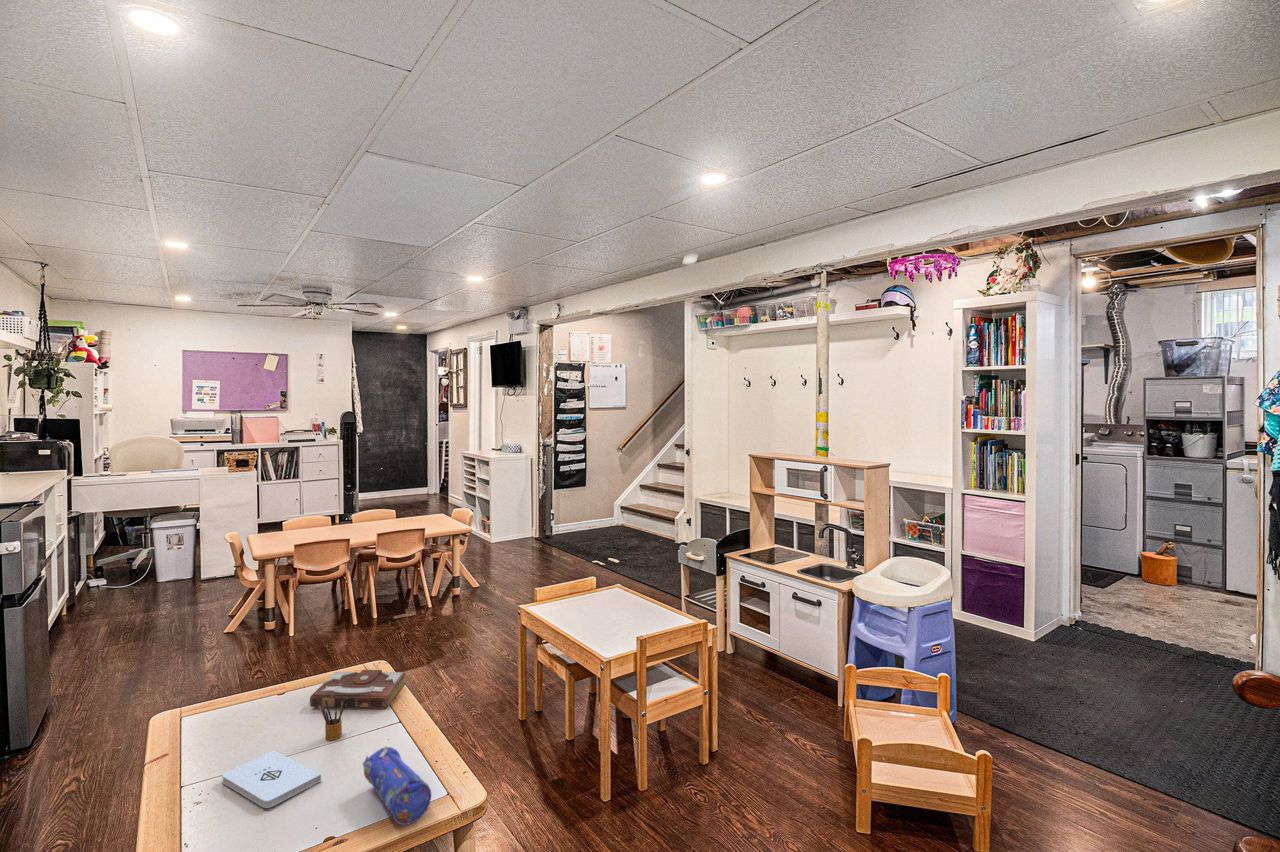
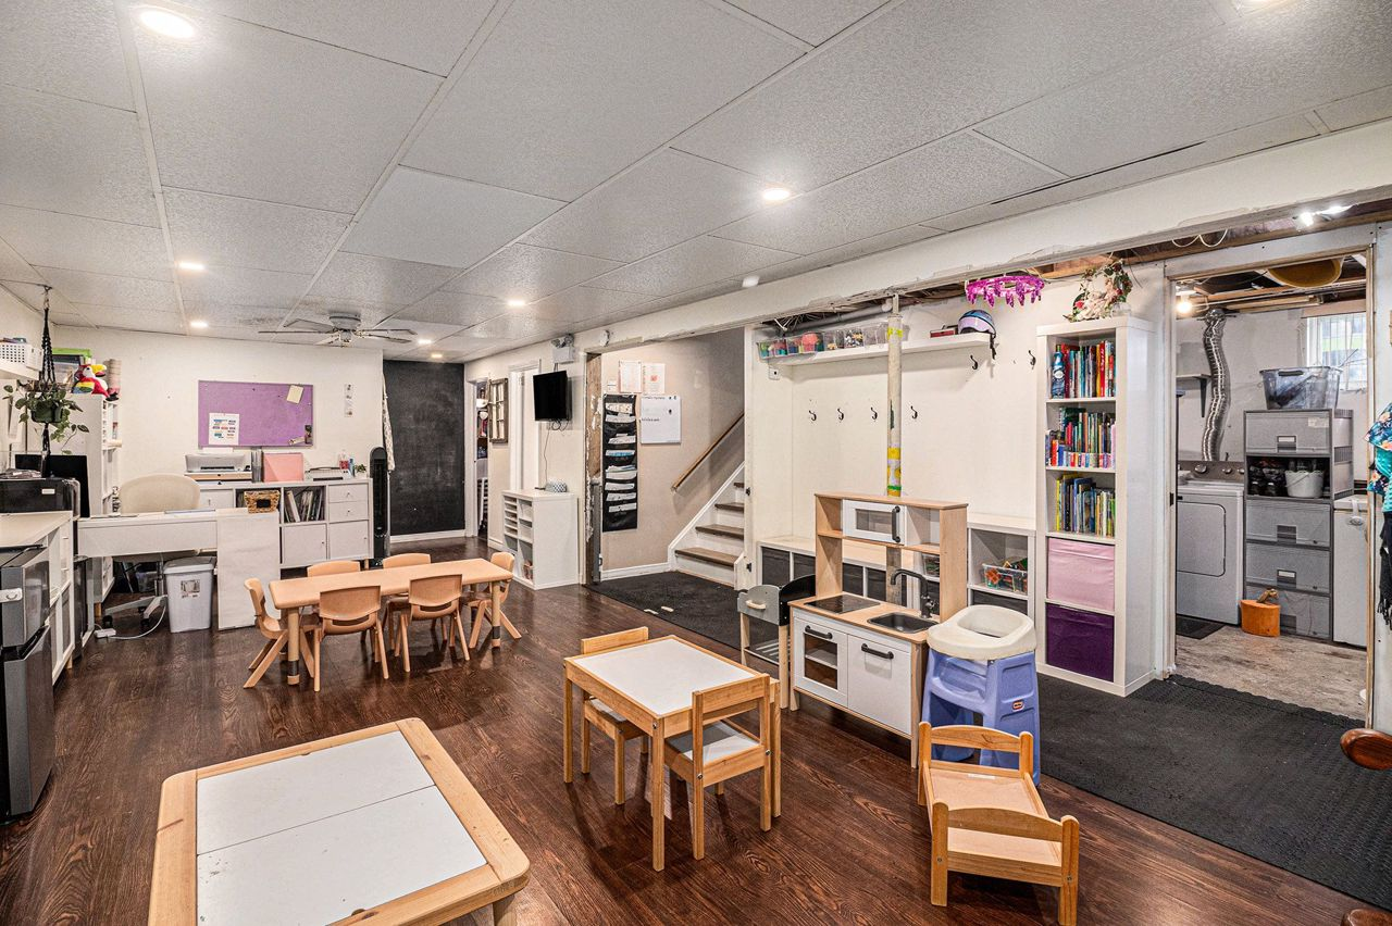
- book (360, 688)
- pencil case (396, 781)
- notepad (270, 777)
- pencil box (335, 717)
